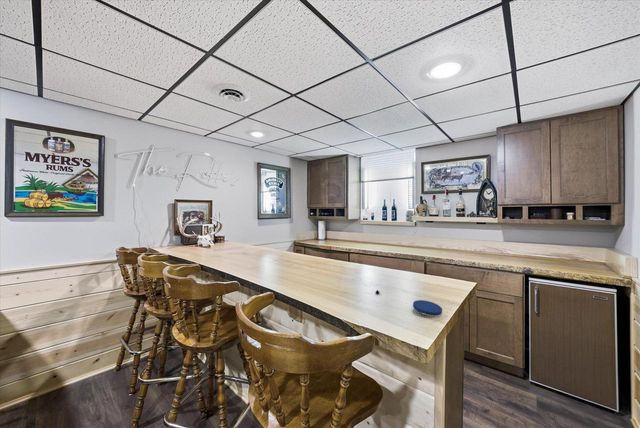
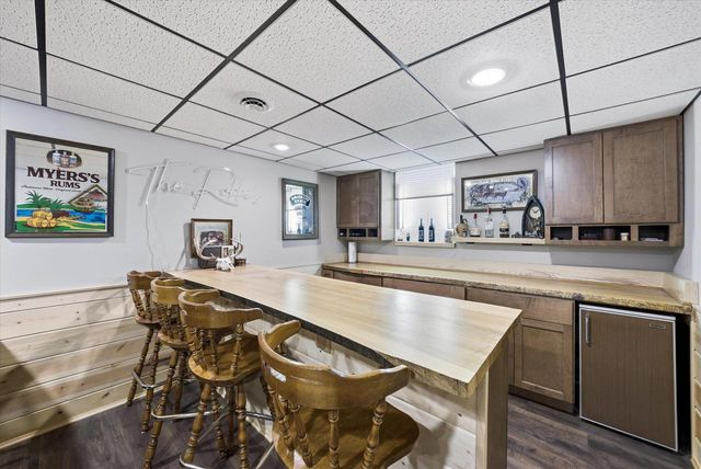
- plate (413, 302)
